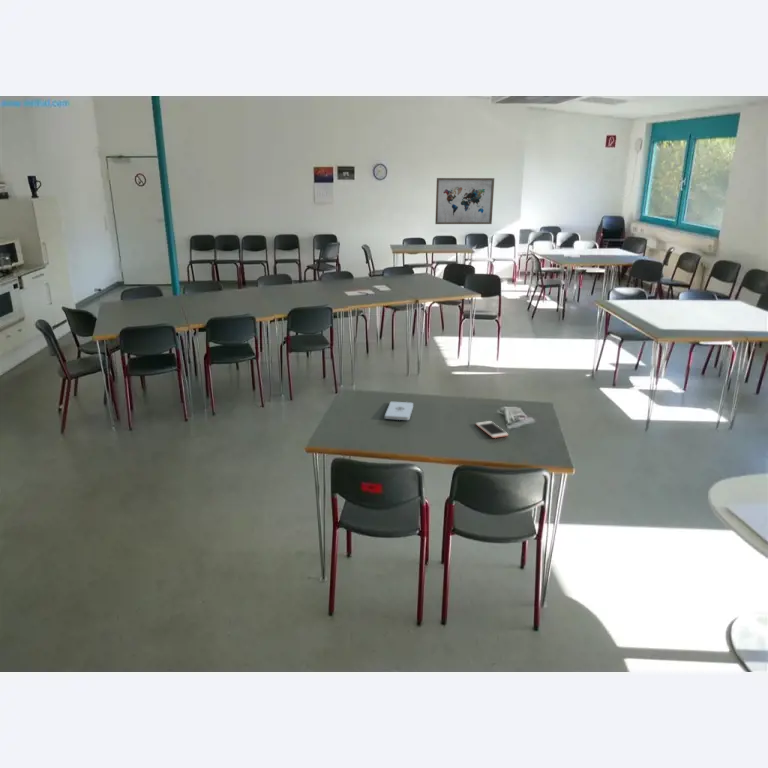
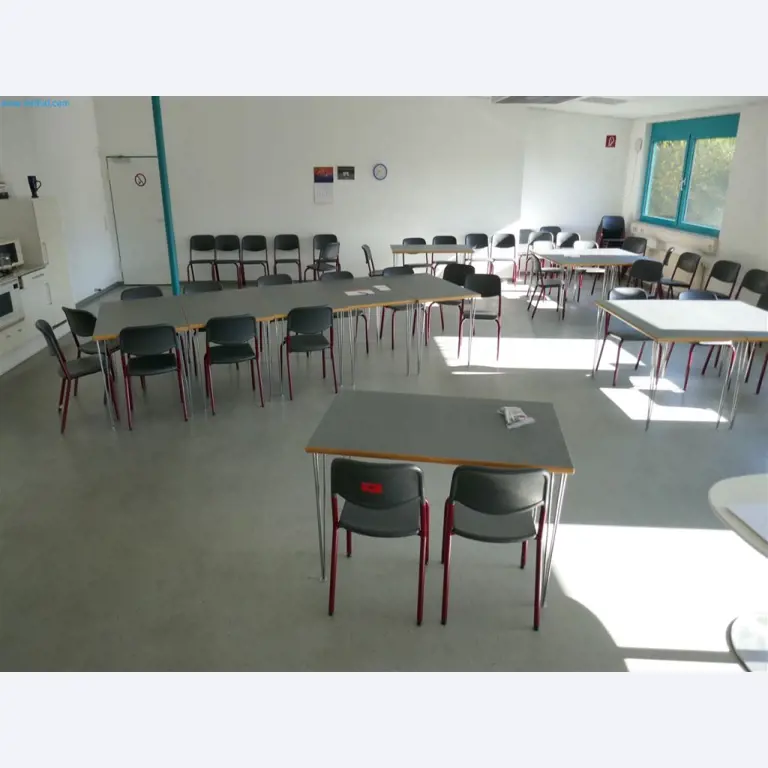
- notepad (399, 410)
- cell phone (491, 429)
- wall art (464, 201)
